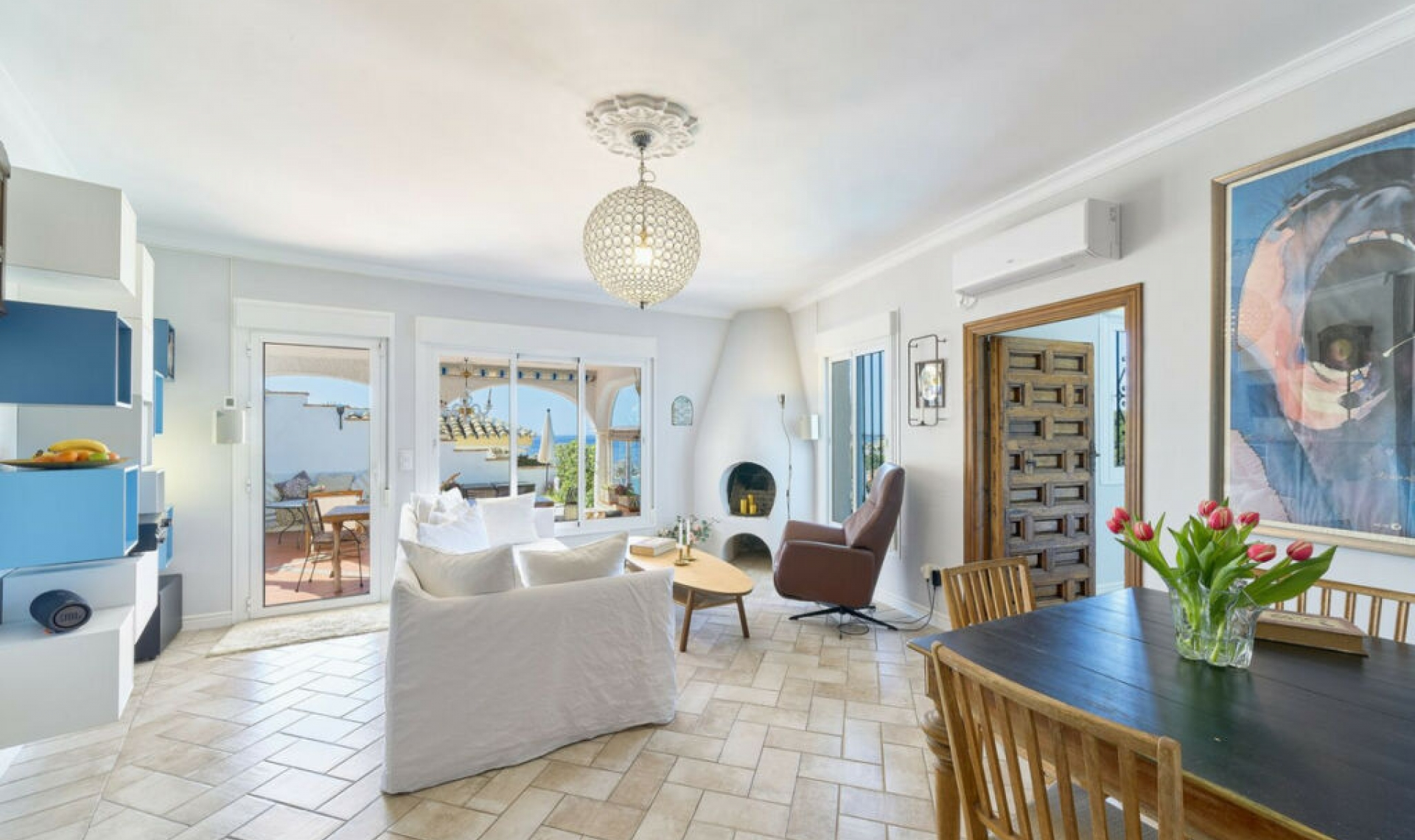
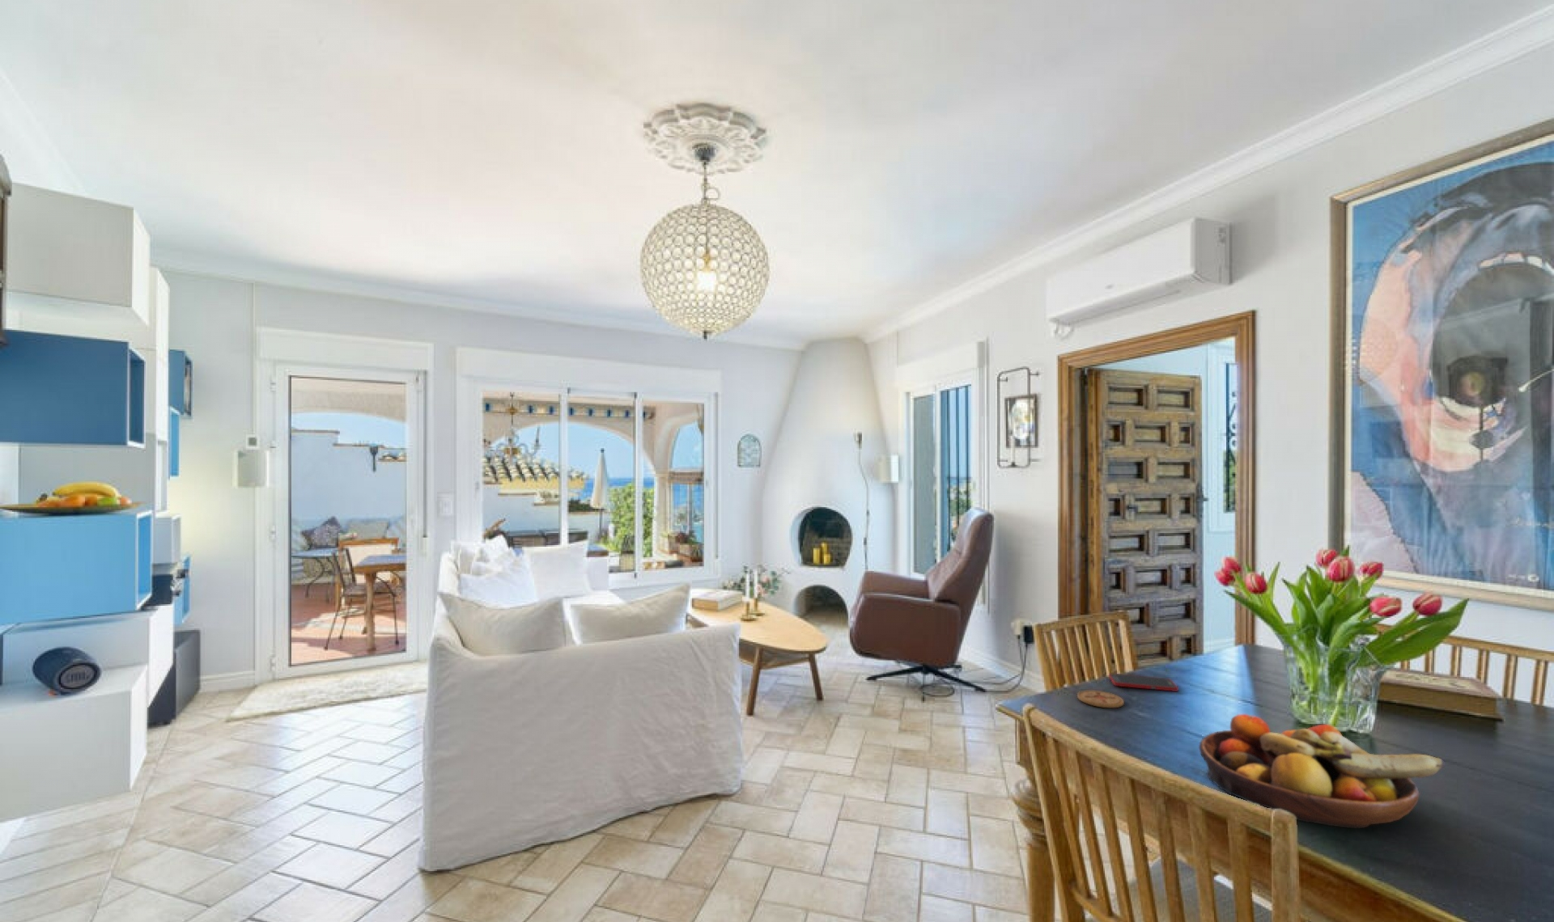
+ cell phone (1142, 682)
+ fruit bowl (1303, 755)
+ coaster (1100, 699)
